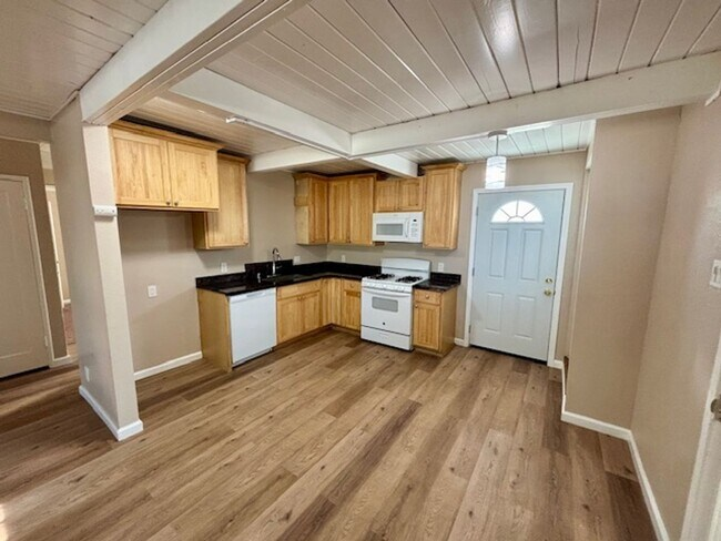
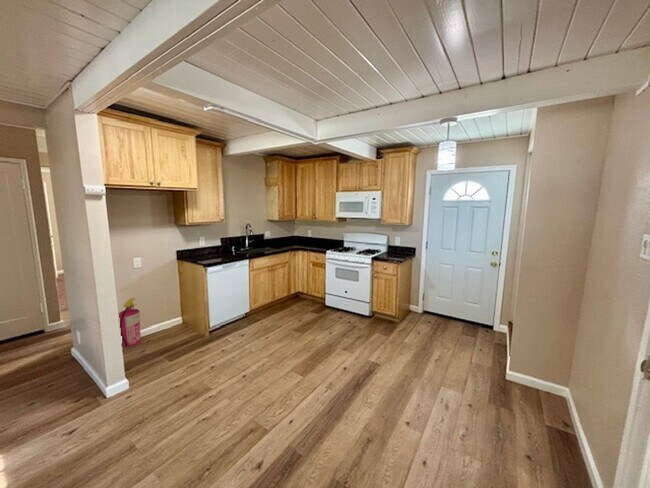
+ fire extinguisher (129, 322)
